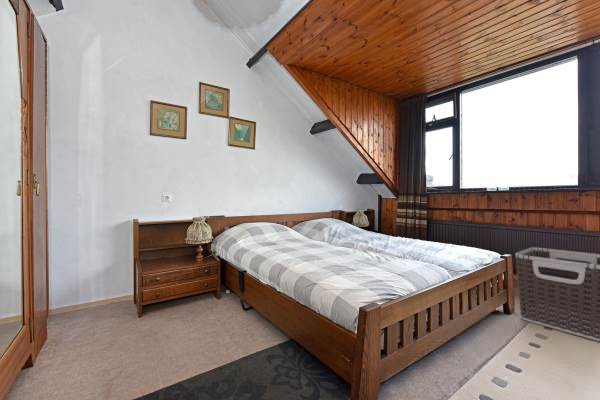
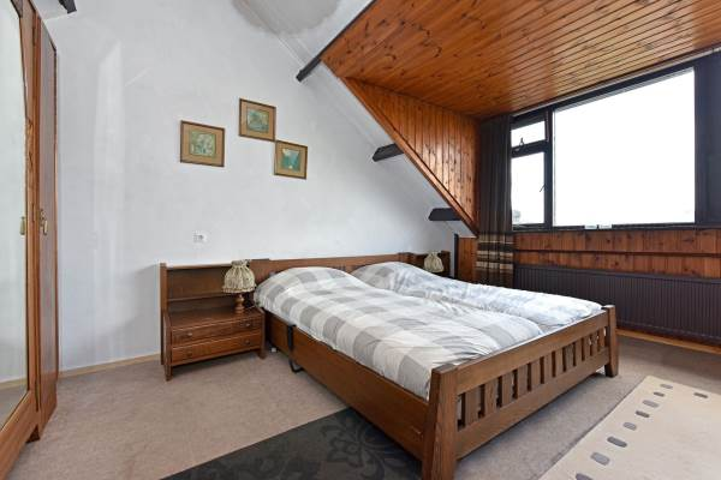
- clothes hamper (565, 288)
